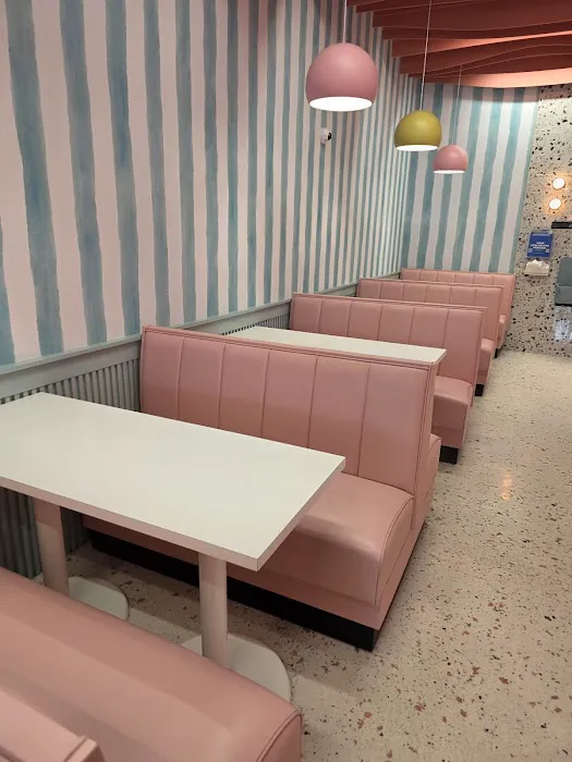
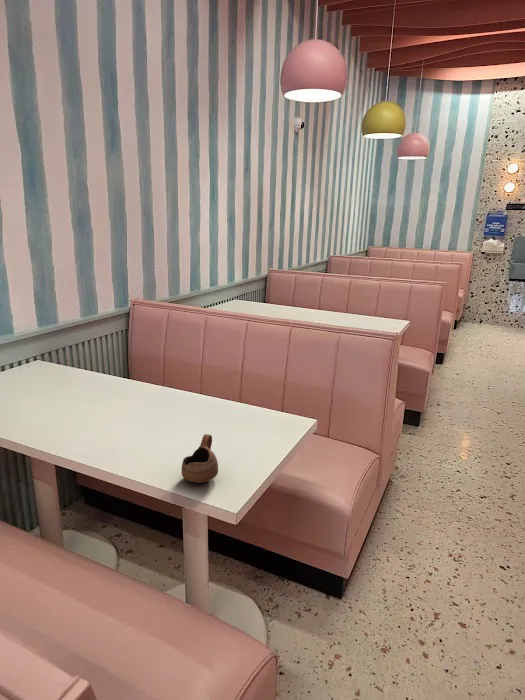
+ cup (203, 459)
